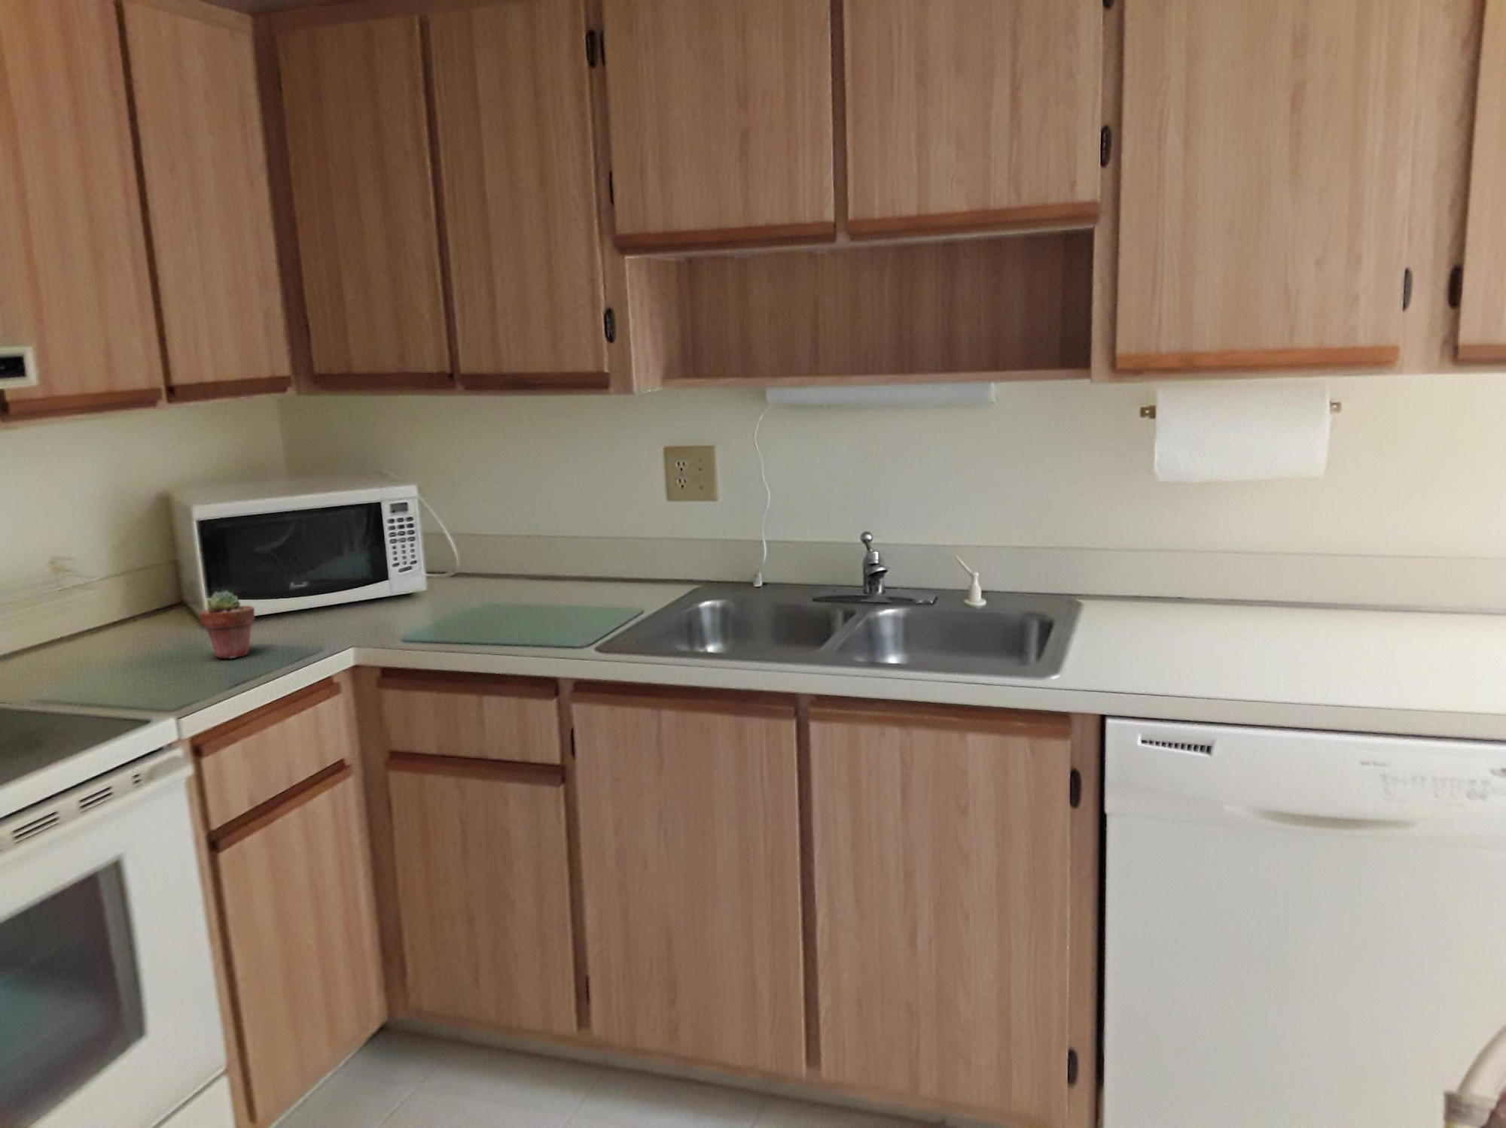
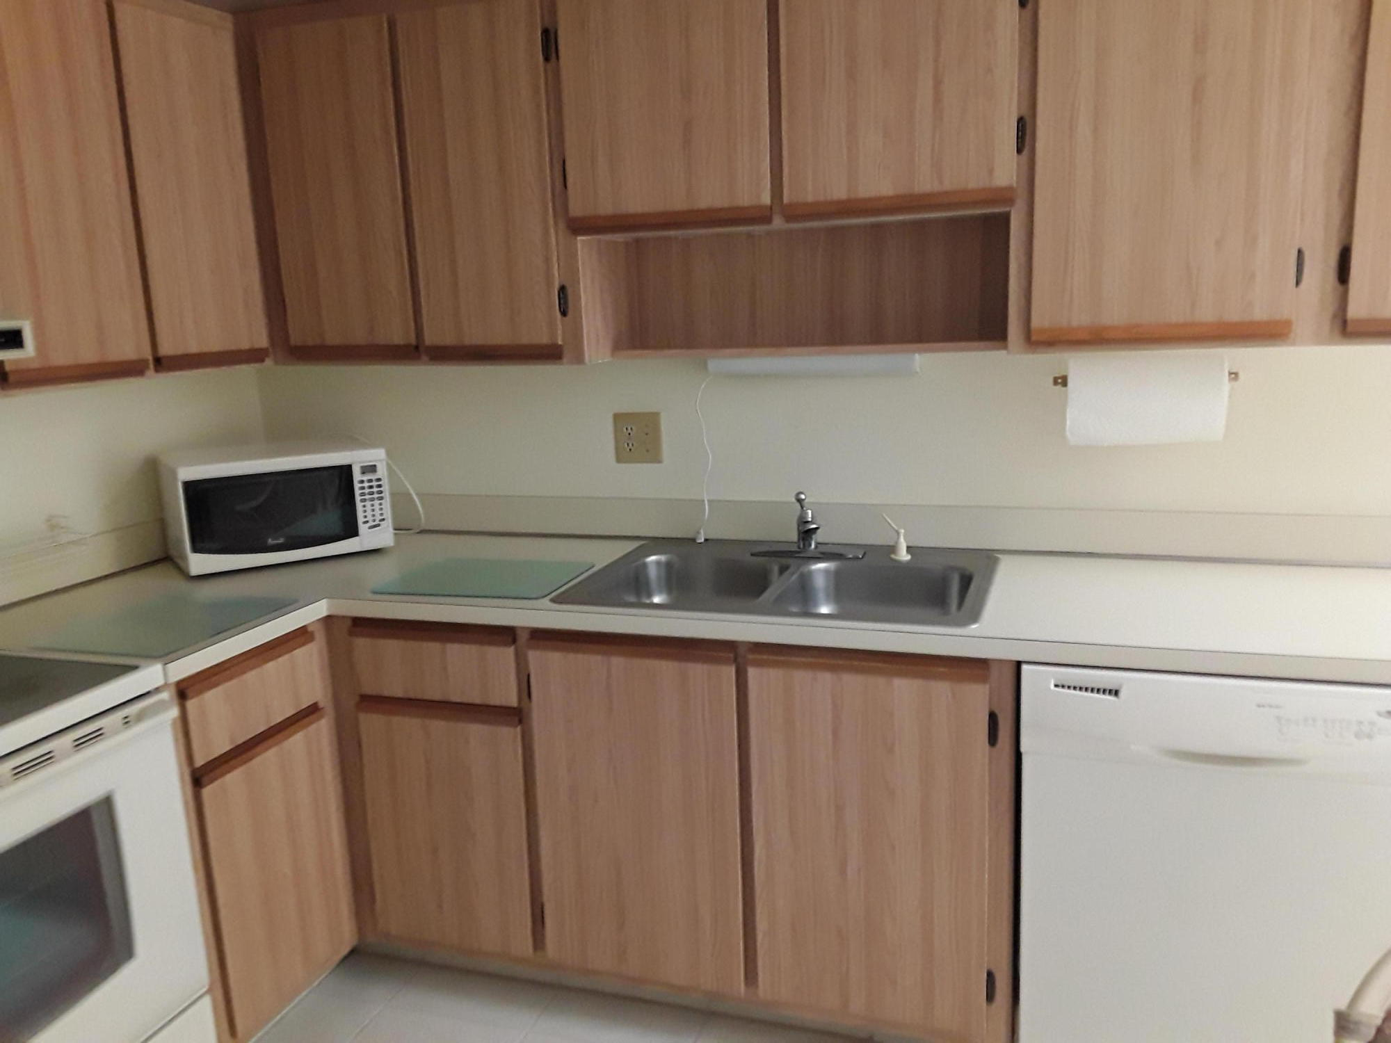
- potted succulent (228, 622)
